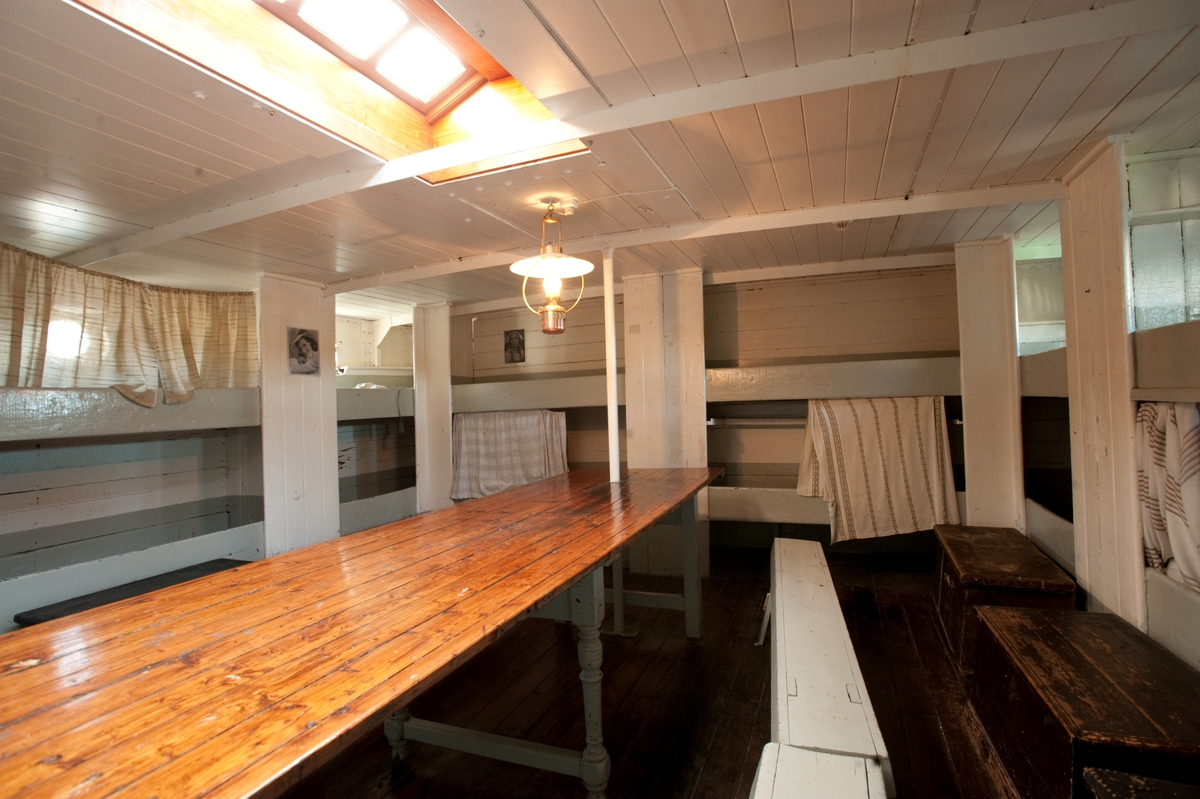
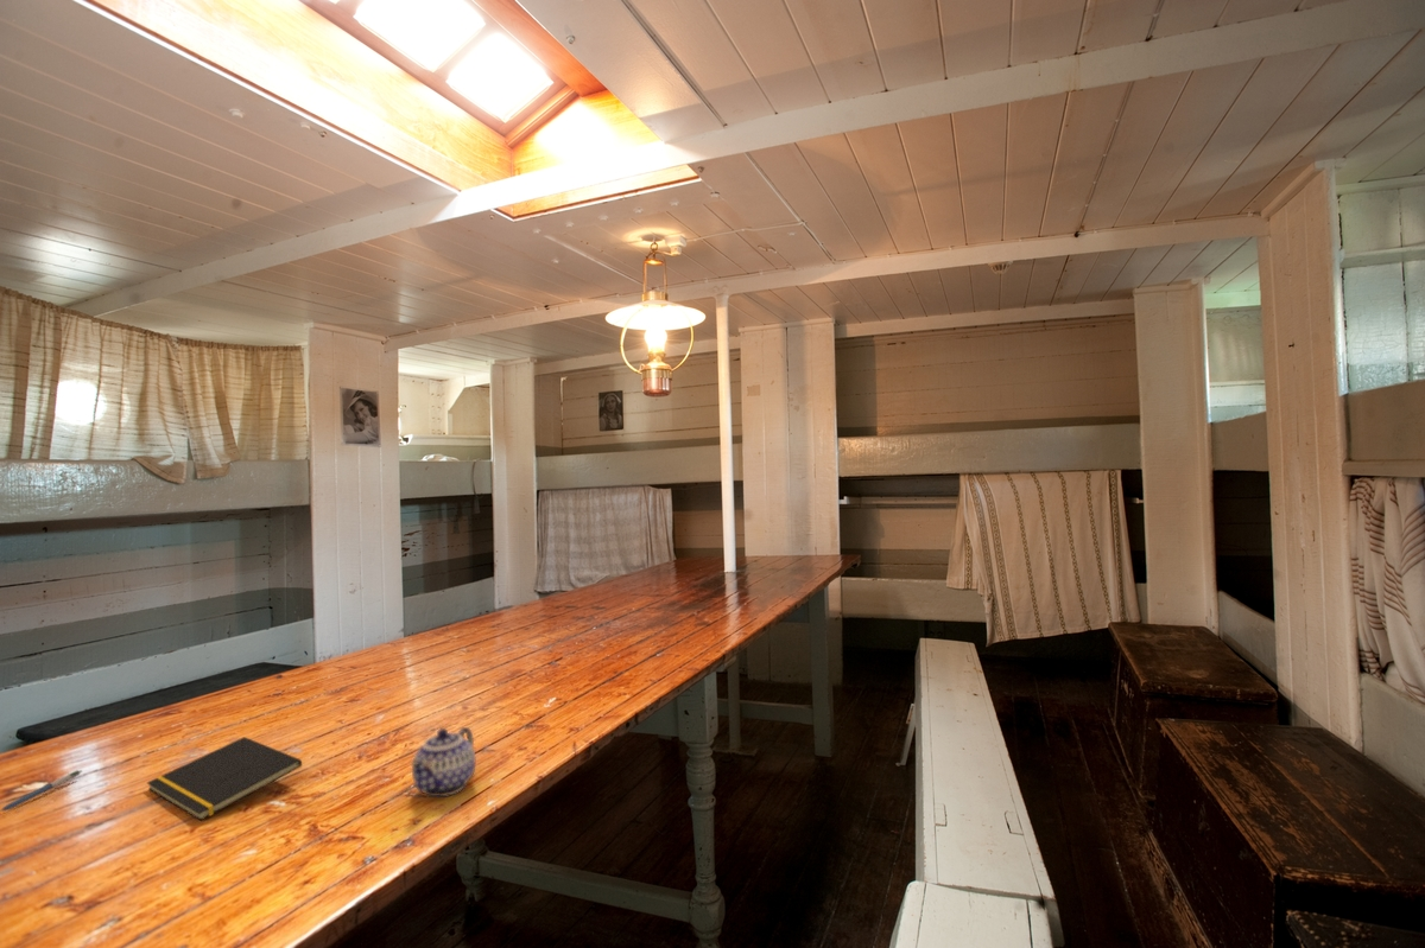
+ teapot (443, 758)
+ pen (42, 789)
+ notepad (224, 774)
